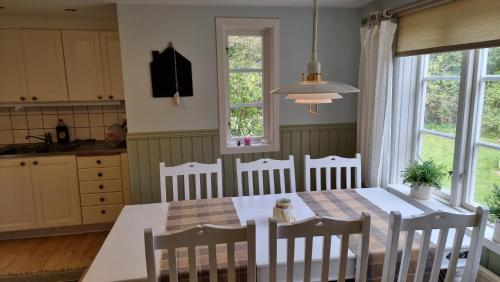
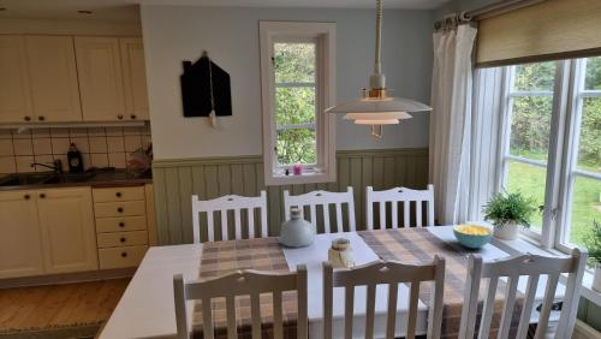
+ cereal bowl (471, 238)
+ bottle (296, 226)
